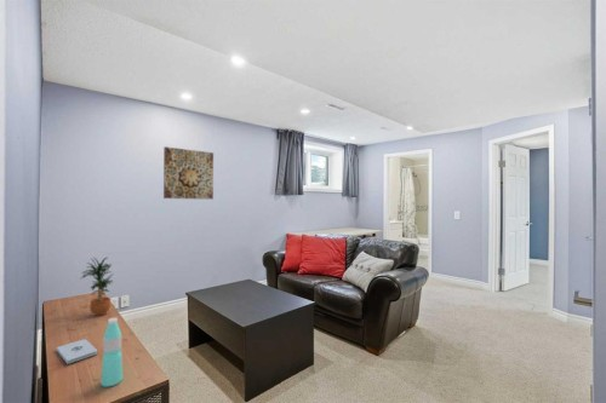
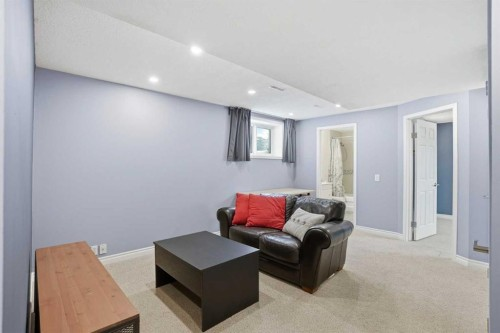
- wall art (189, 174)
- notepad (76, 350)
- water bottle (112, 350)
- potted plant (97, 284)
